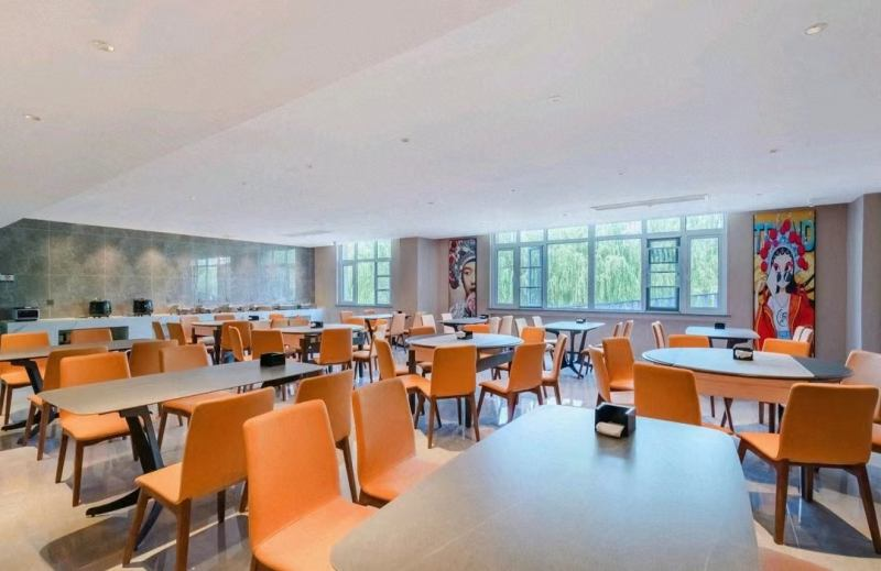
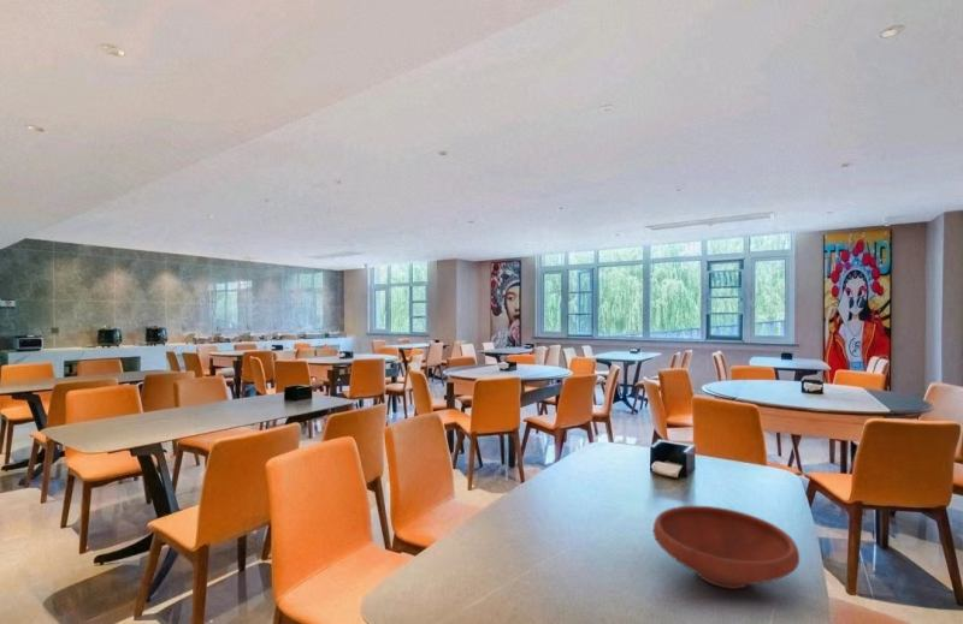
+ bowl (721, 553)
